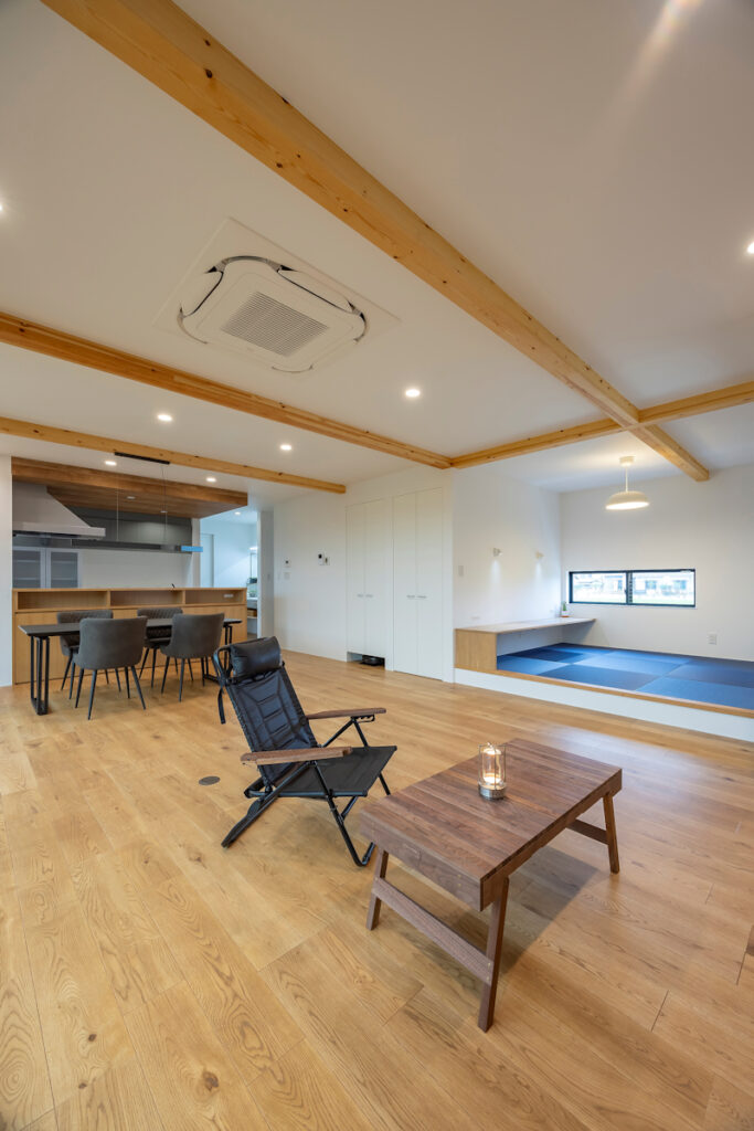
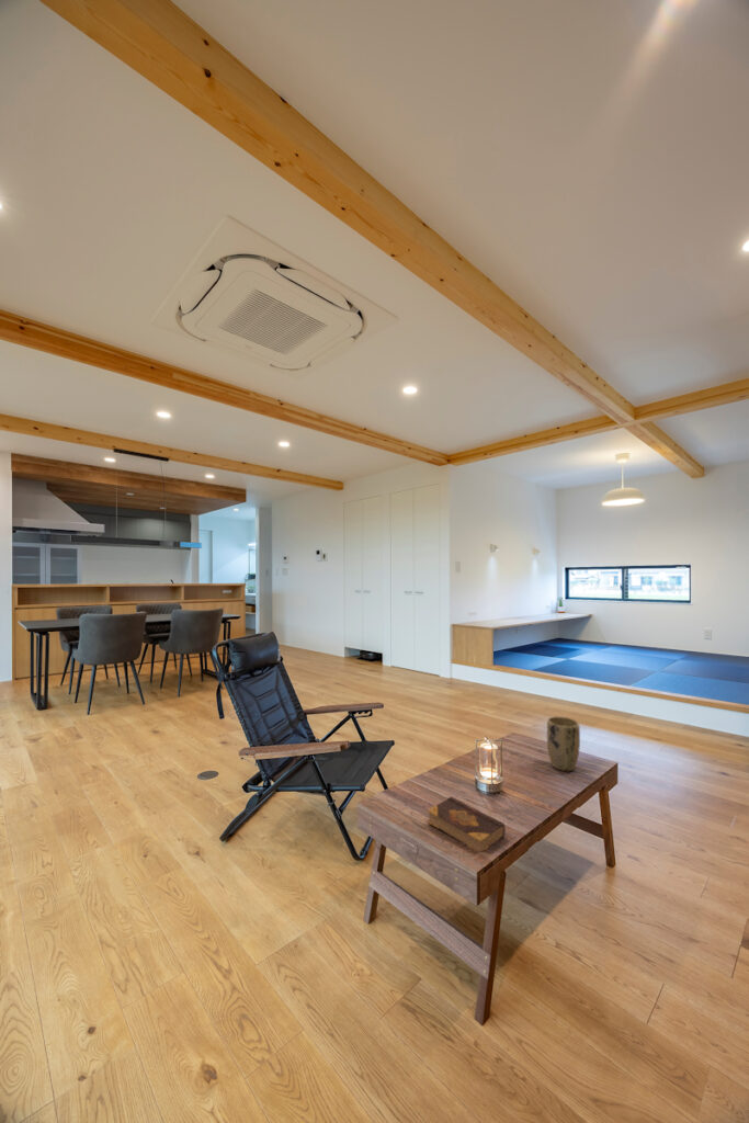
+ book (461, 820)
+ plant pot (563, 744)
